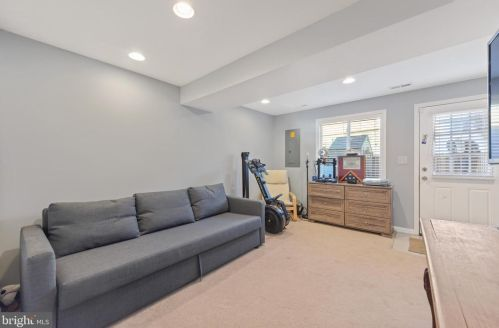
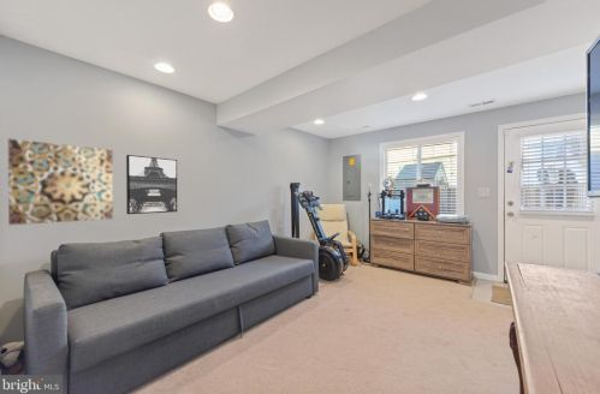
+ wall art (153, 185)
+ wall art (66, 183)
